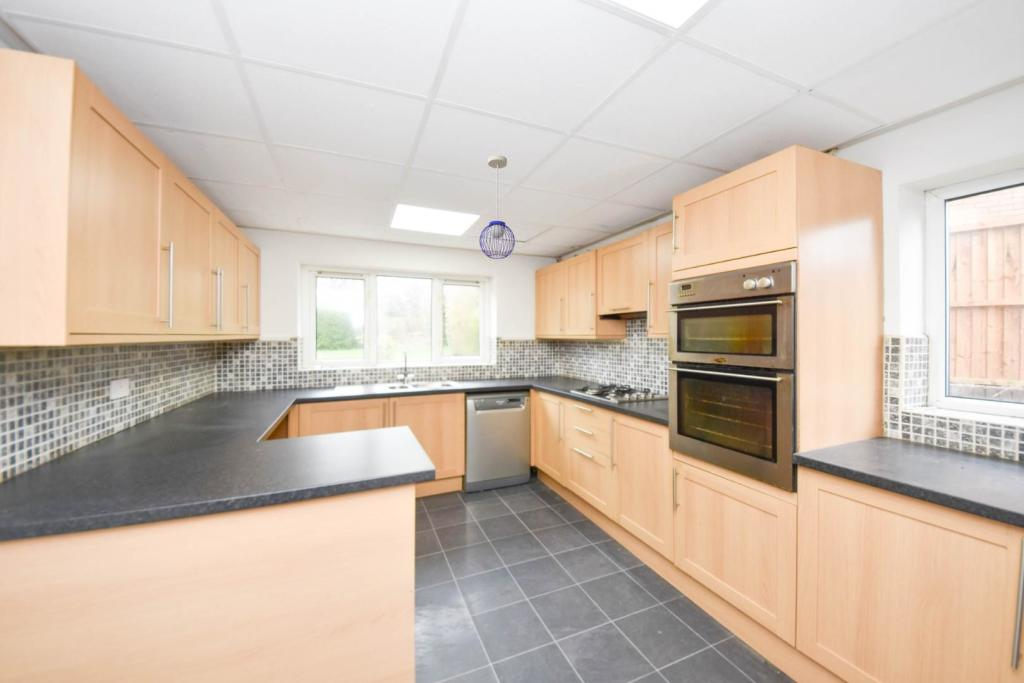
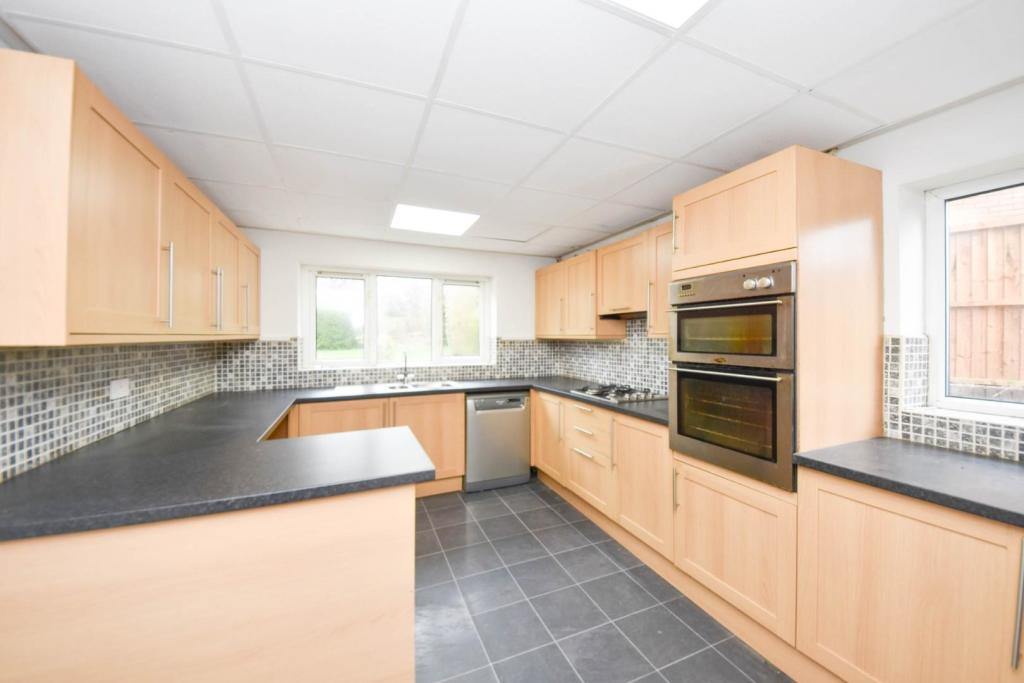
- pendant light (497, 208)
